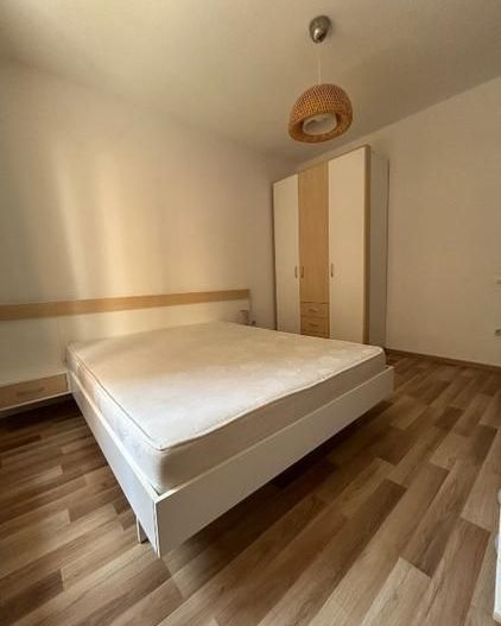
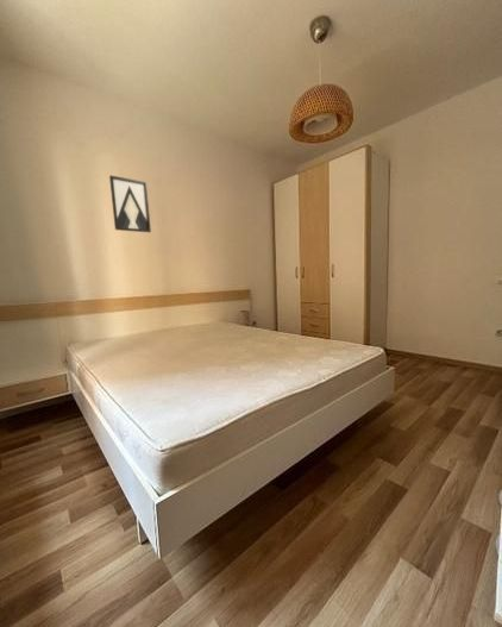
+ wall art (131, 205)
